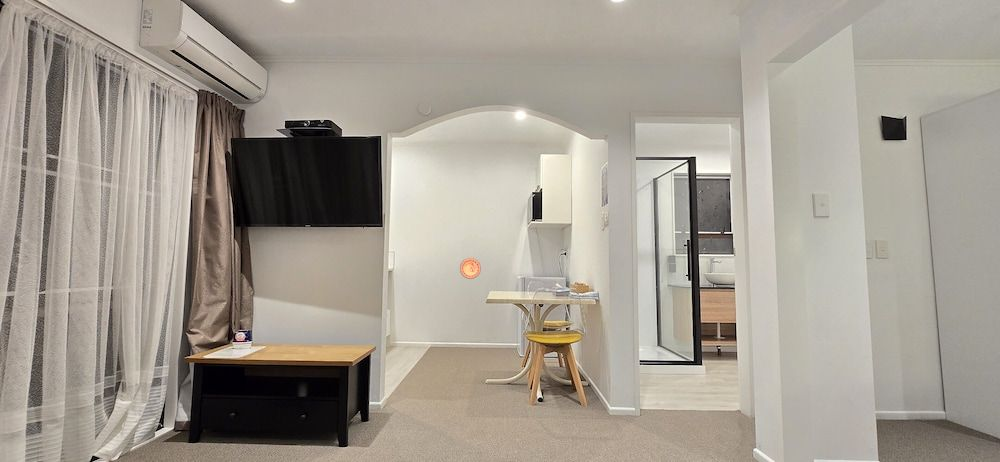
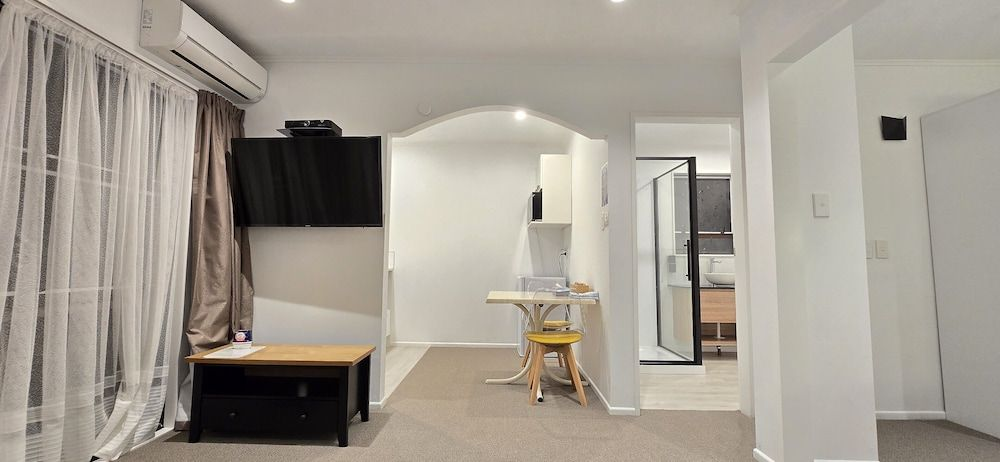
- decorative plate (470, 268)
